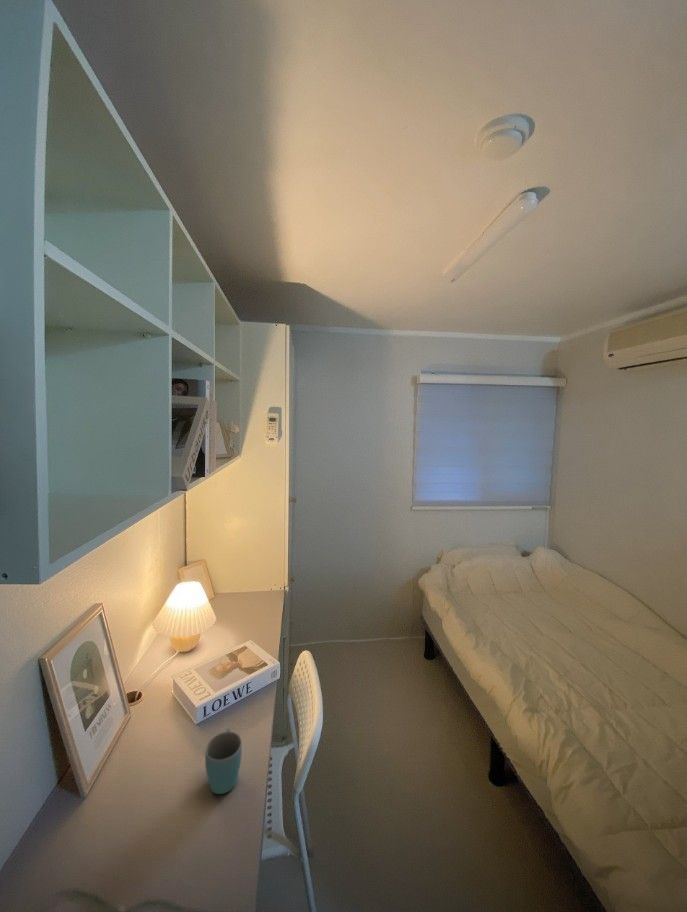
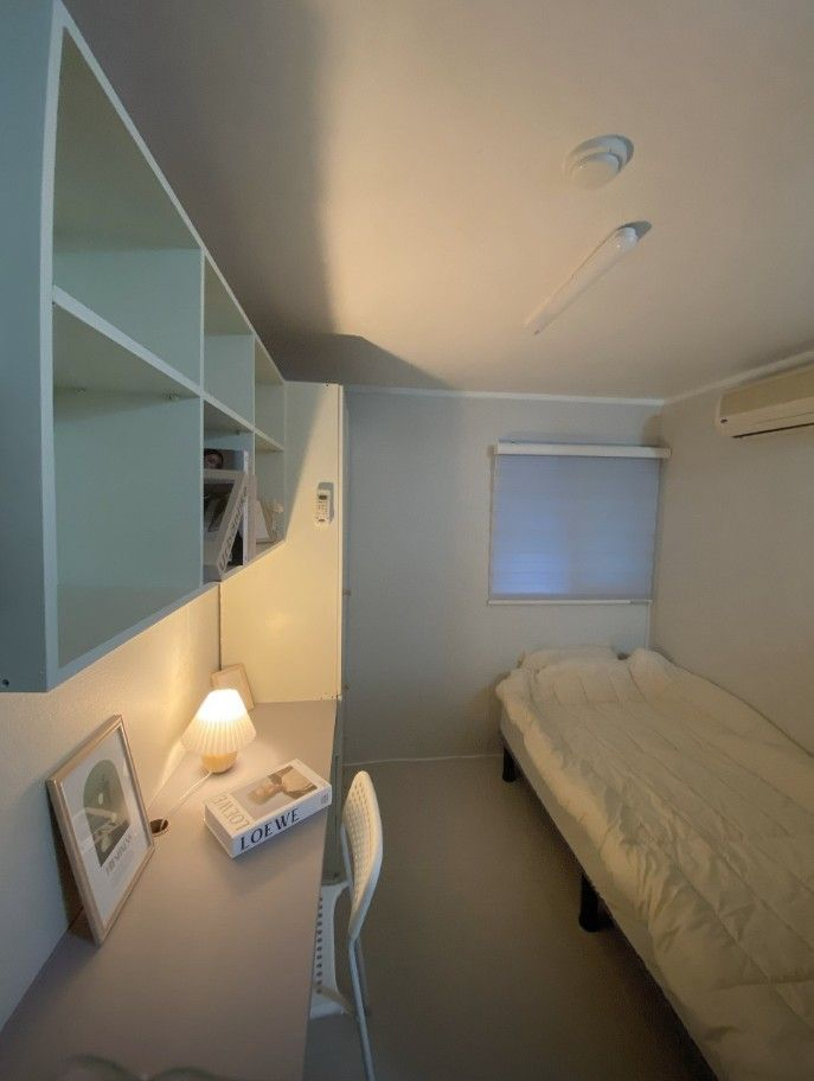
- mug (224, 757)
